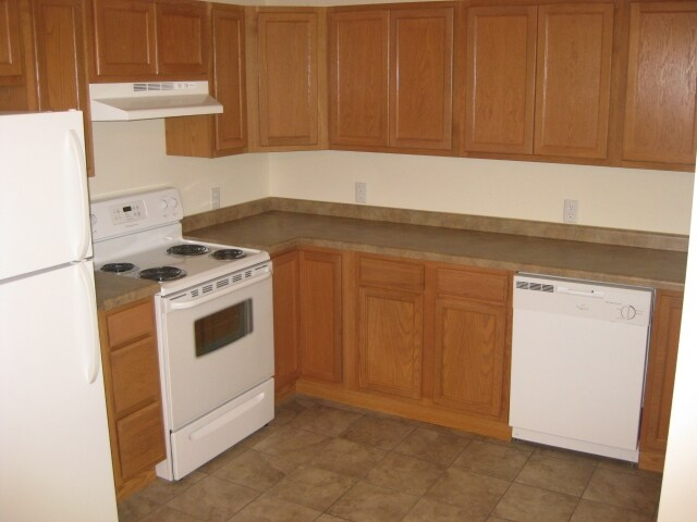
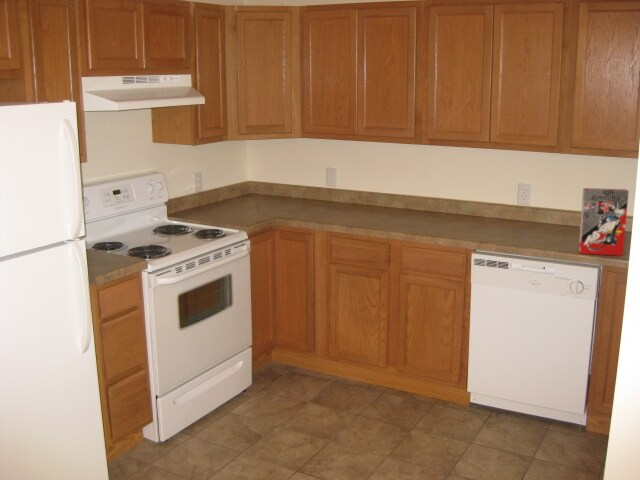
+ cereal box (603, 221)
